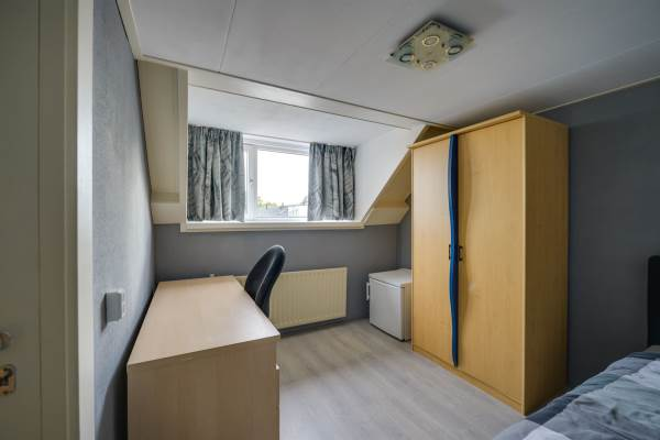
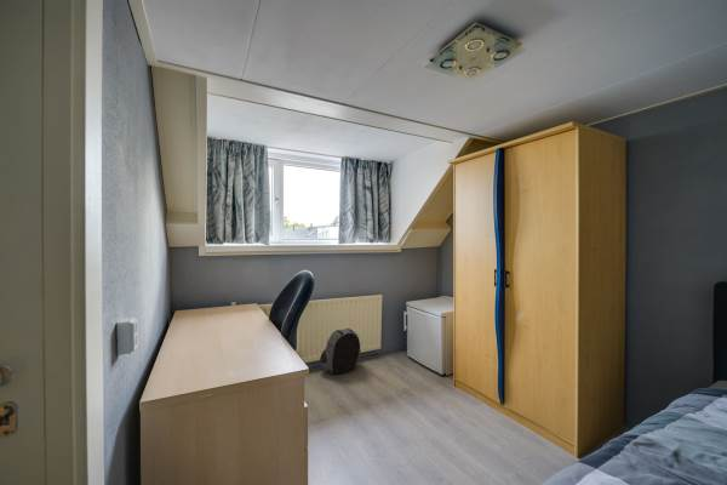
+ backpack (342, 349)
